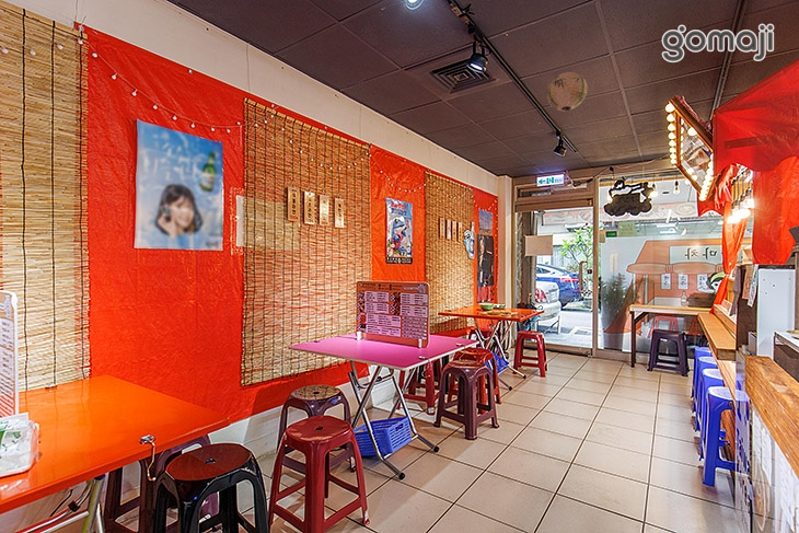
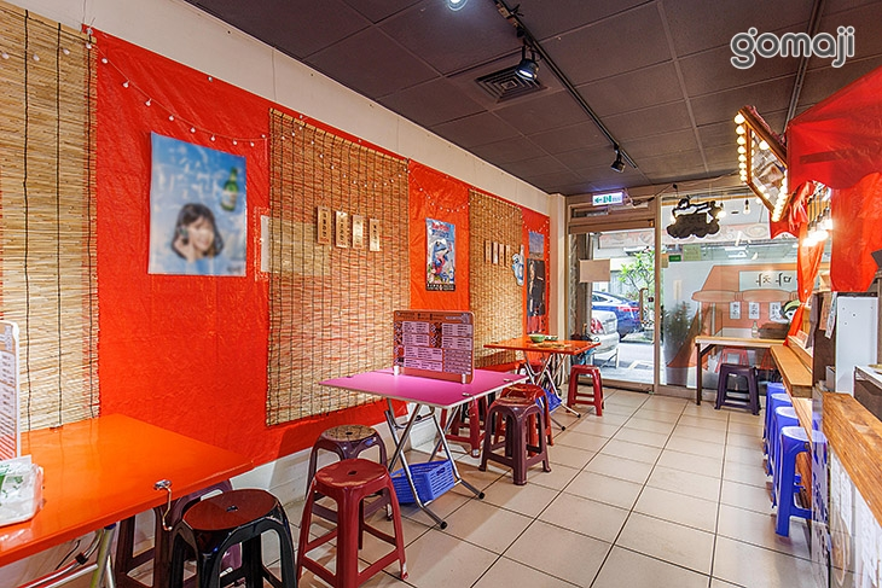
- paper lantern (566, 92)
